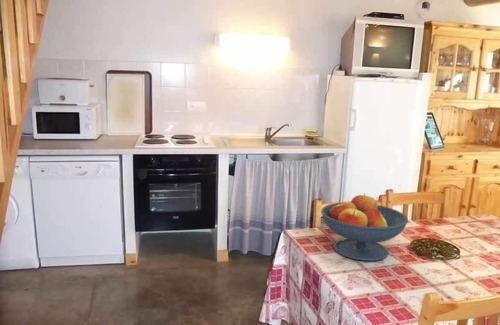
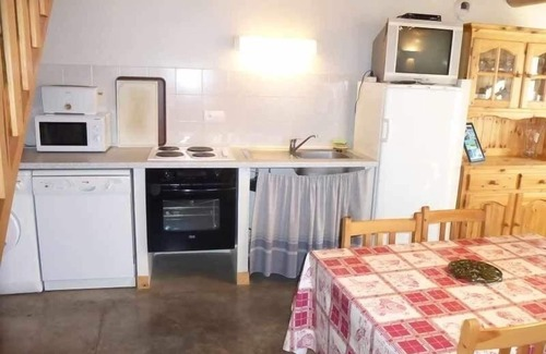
- fruit bowl (362, 225)
